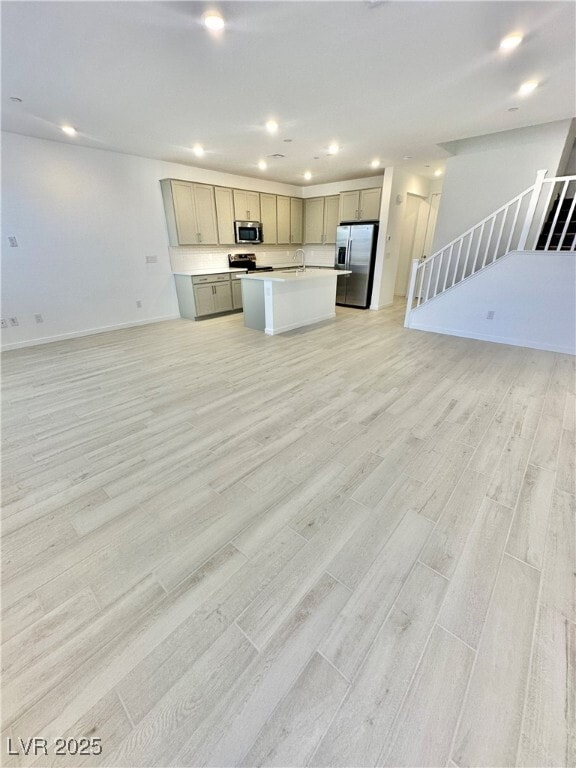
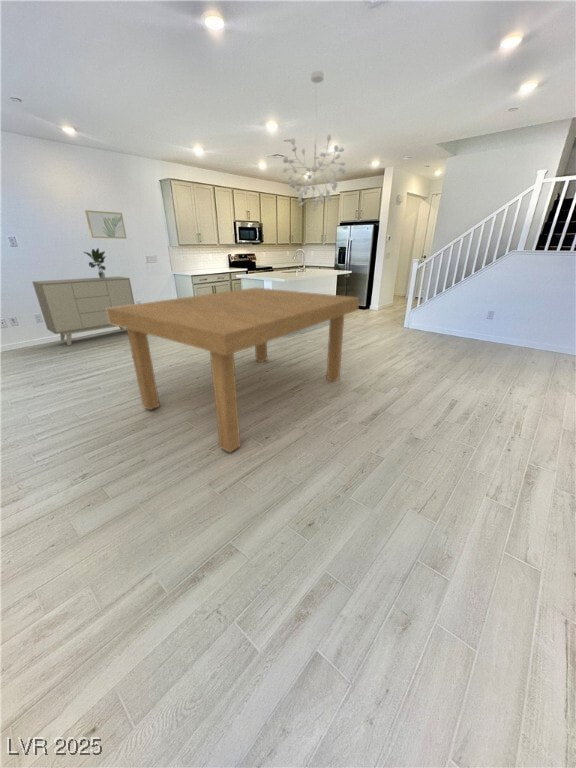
+ sideboard (91, 309)
+ chandelier (315, 147)
+ potted plant (97, 262)
+ wall art (106, 225)
+ dining table (246, 348)
